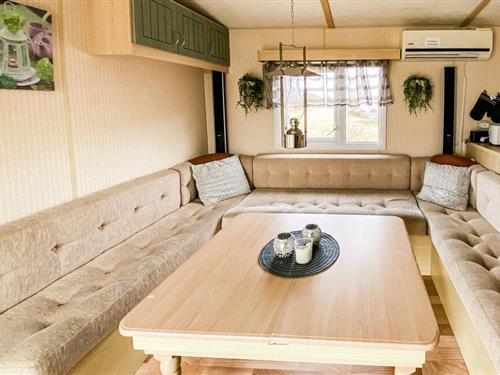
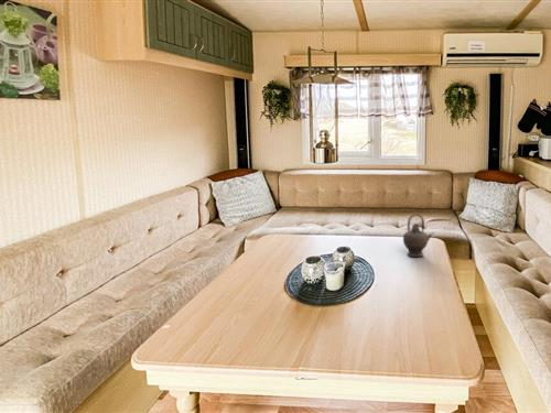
+ teapot (418, 235)
